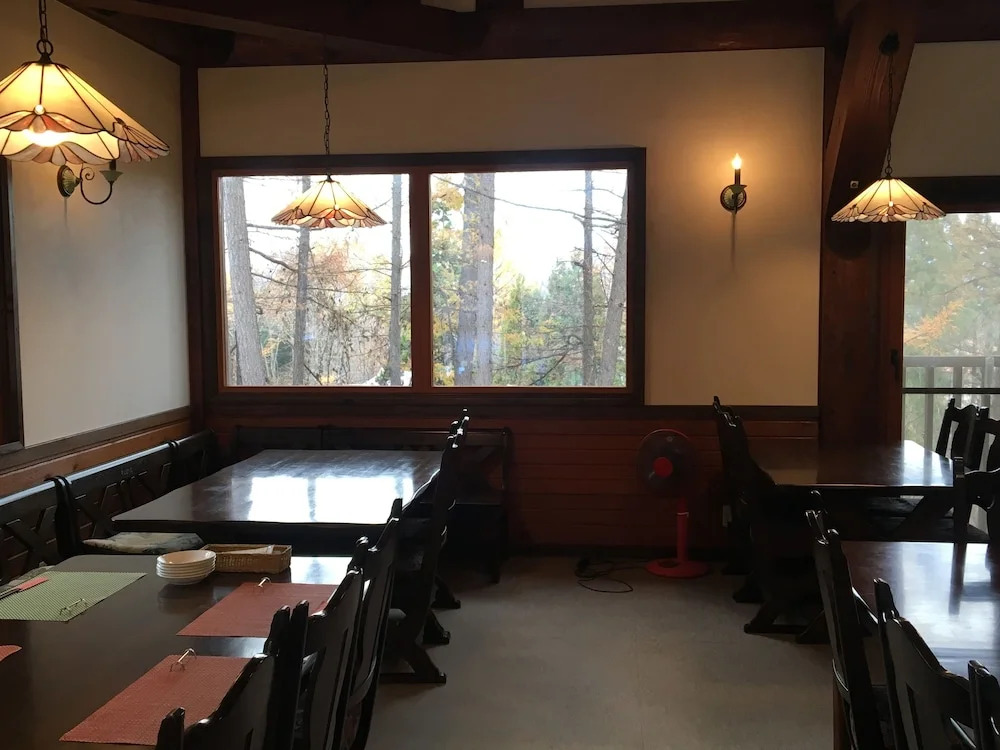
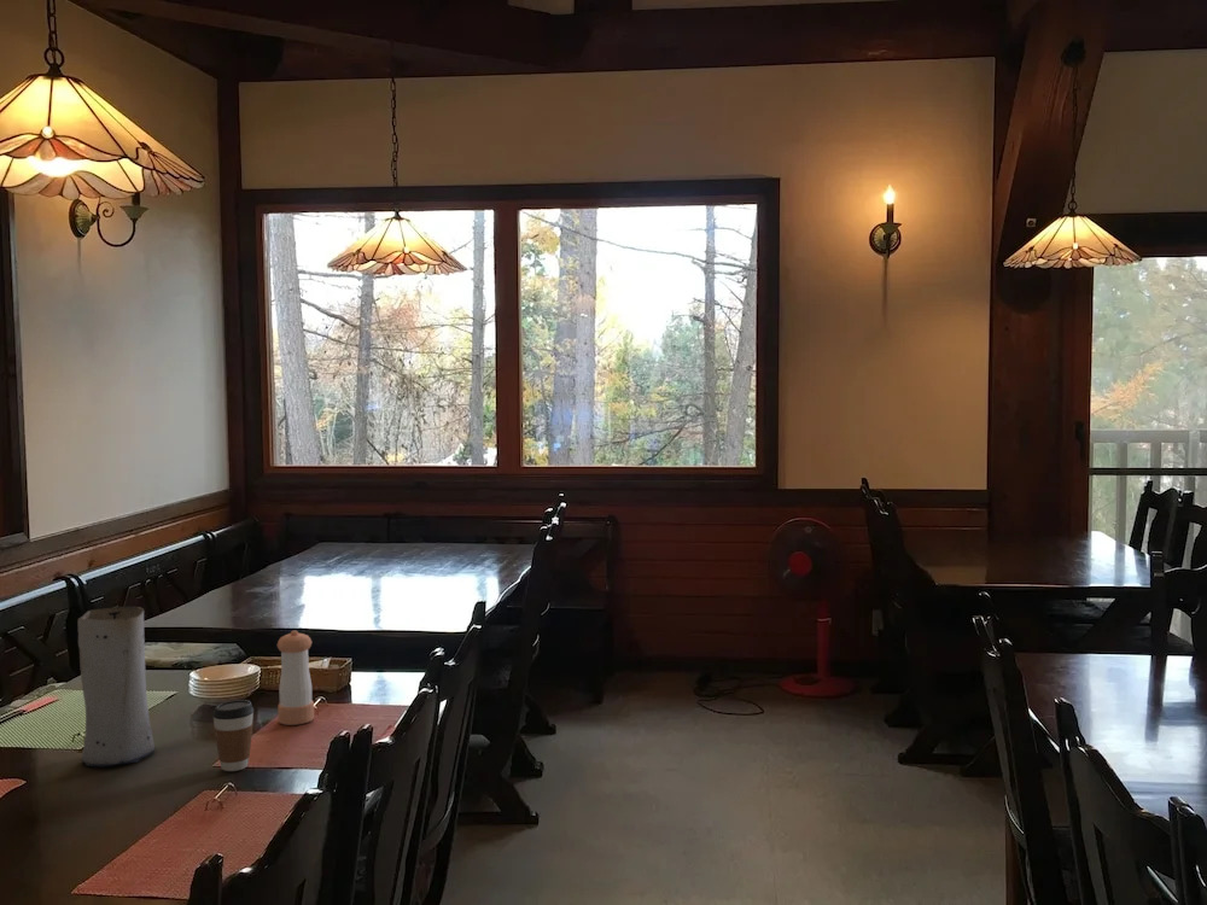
+ coffee cup (233, 735)
+ pepper shaker (295, 675)
+ vase (117, 684)
